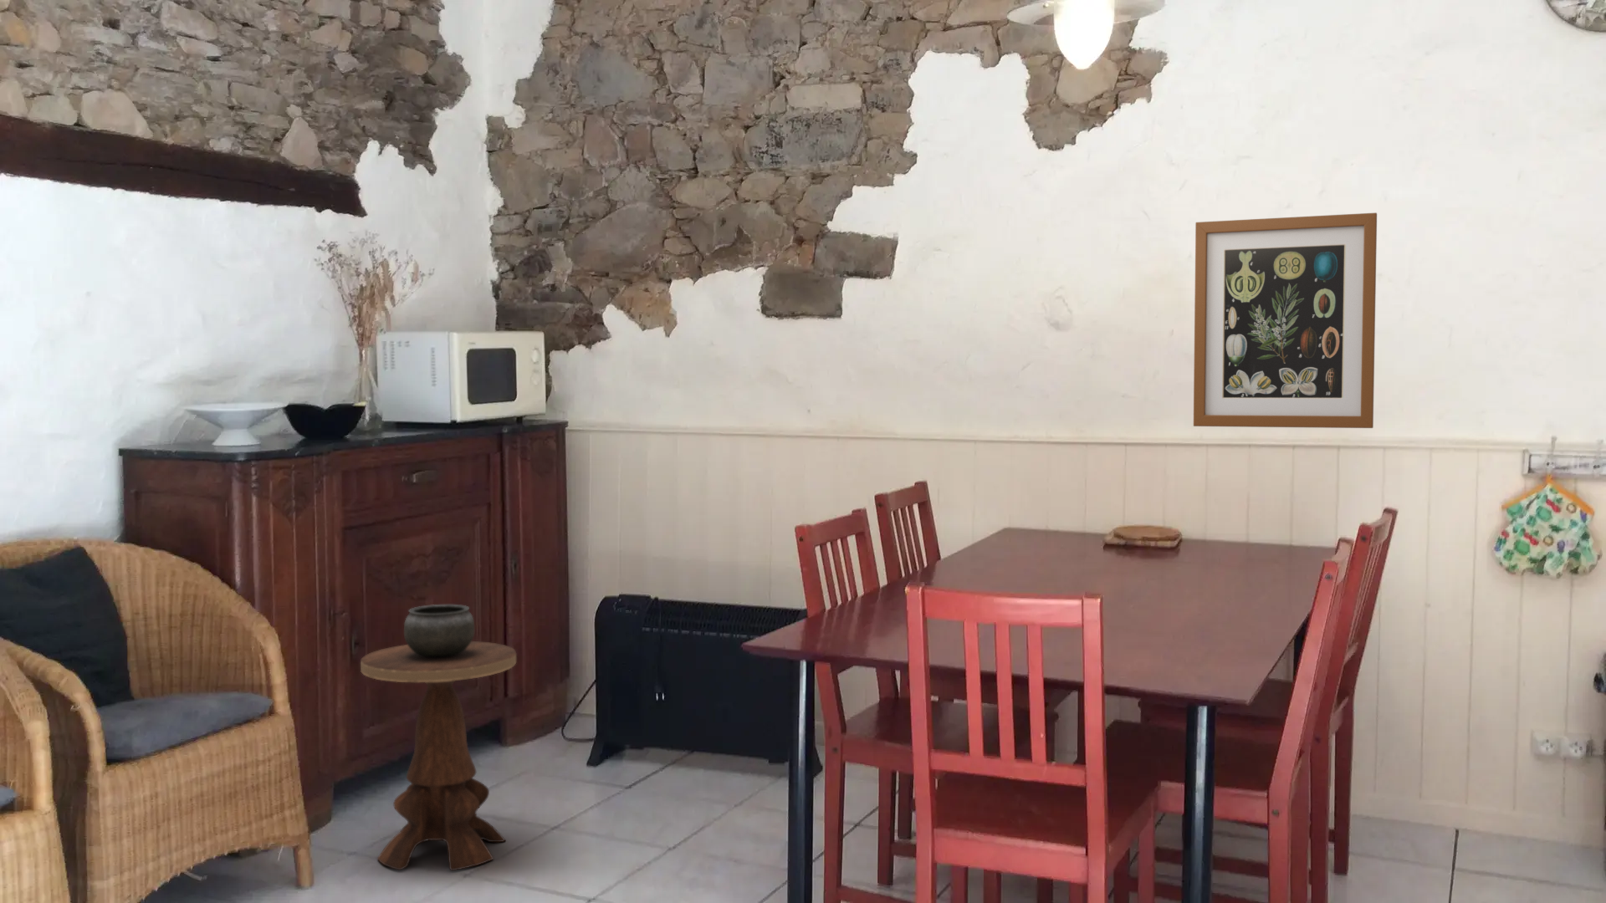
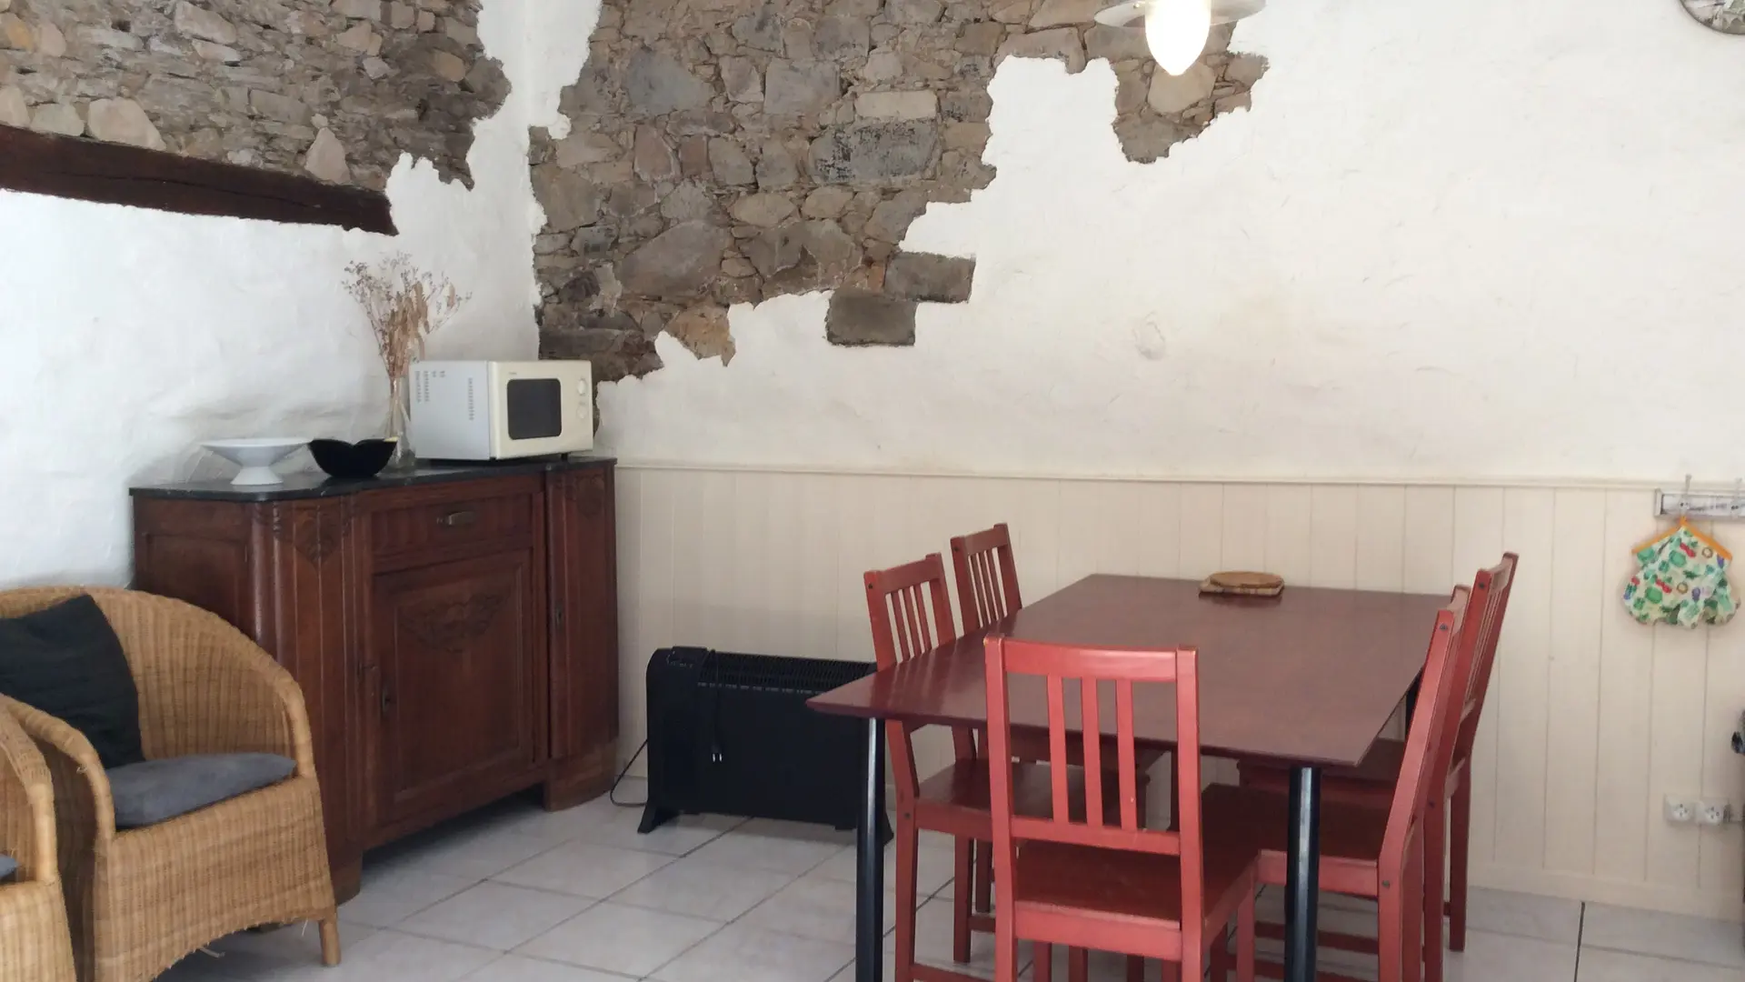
- wall art (1283, 323)
- side table (440, 730)
